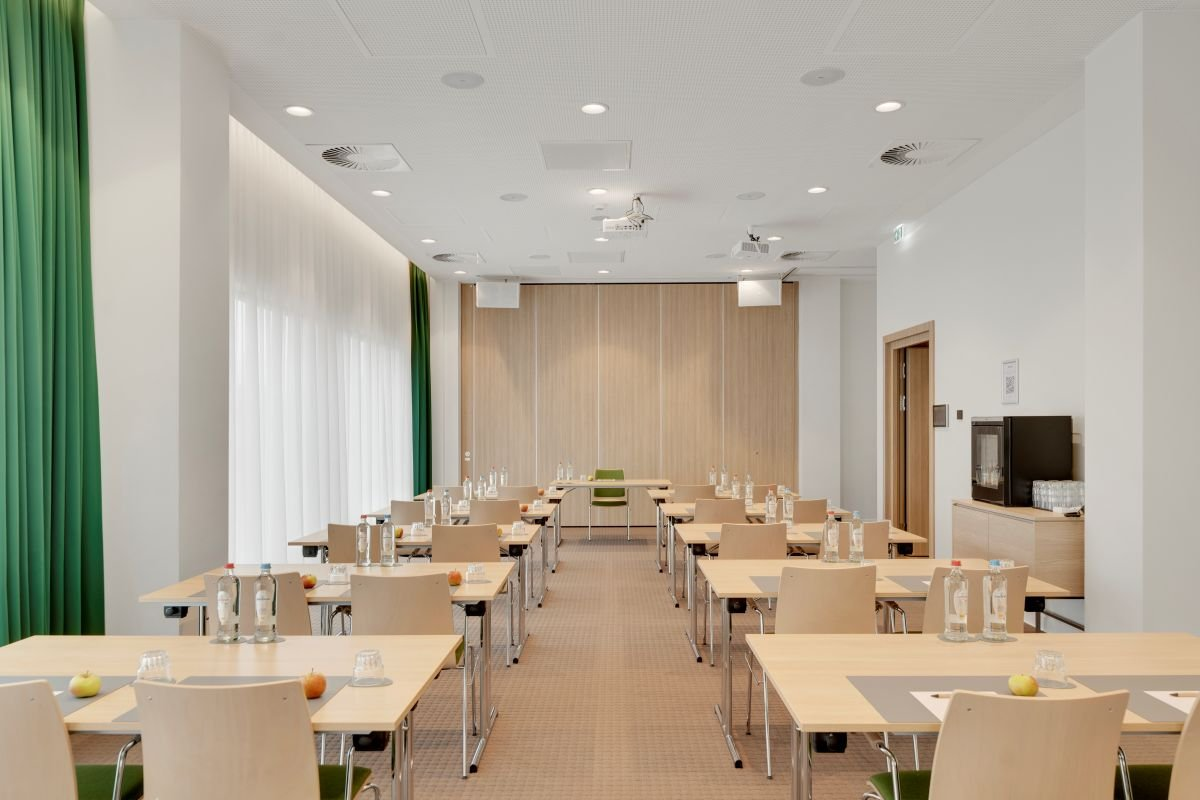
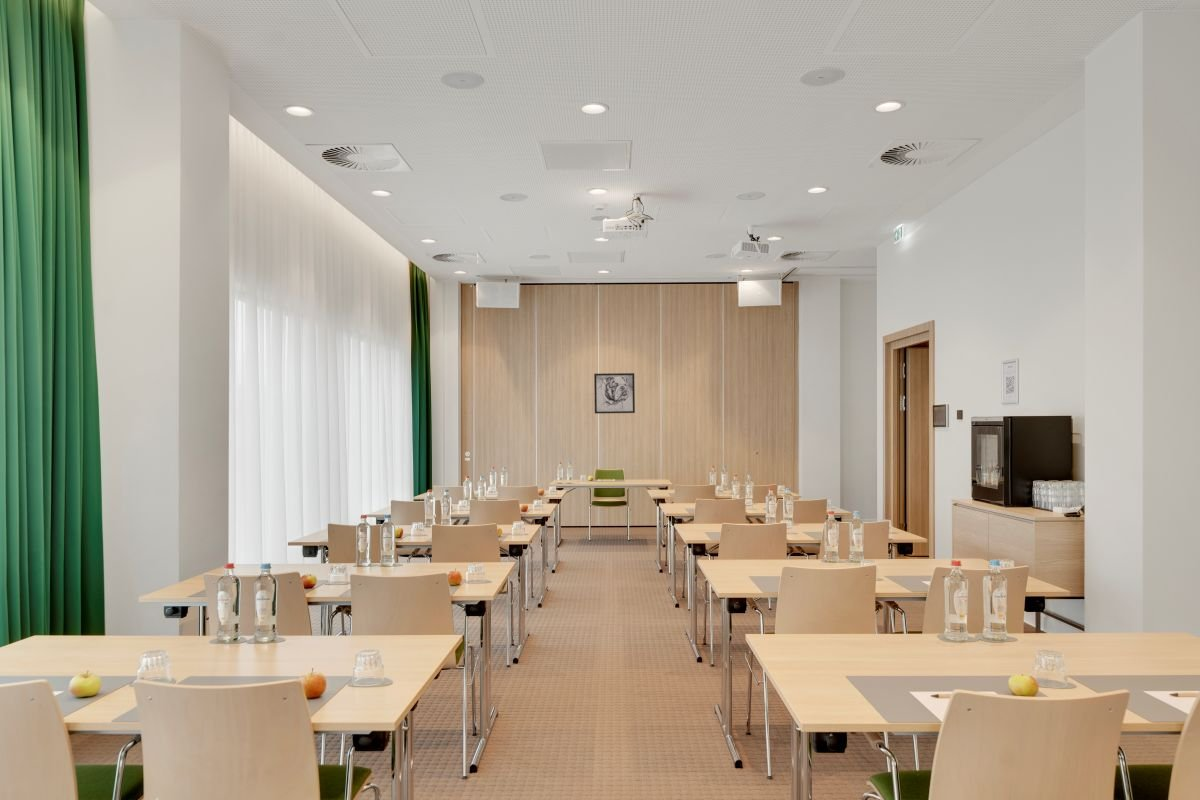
+ wall art (614, 393)
